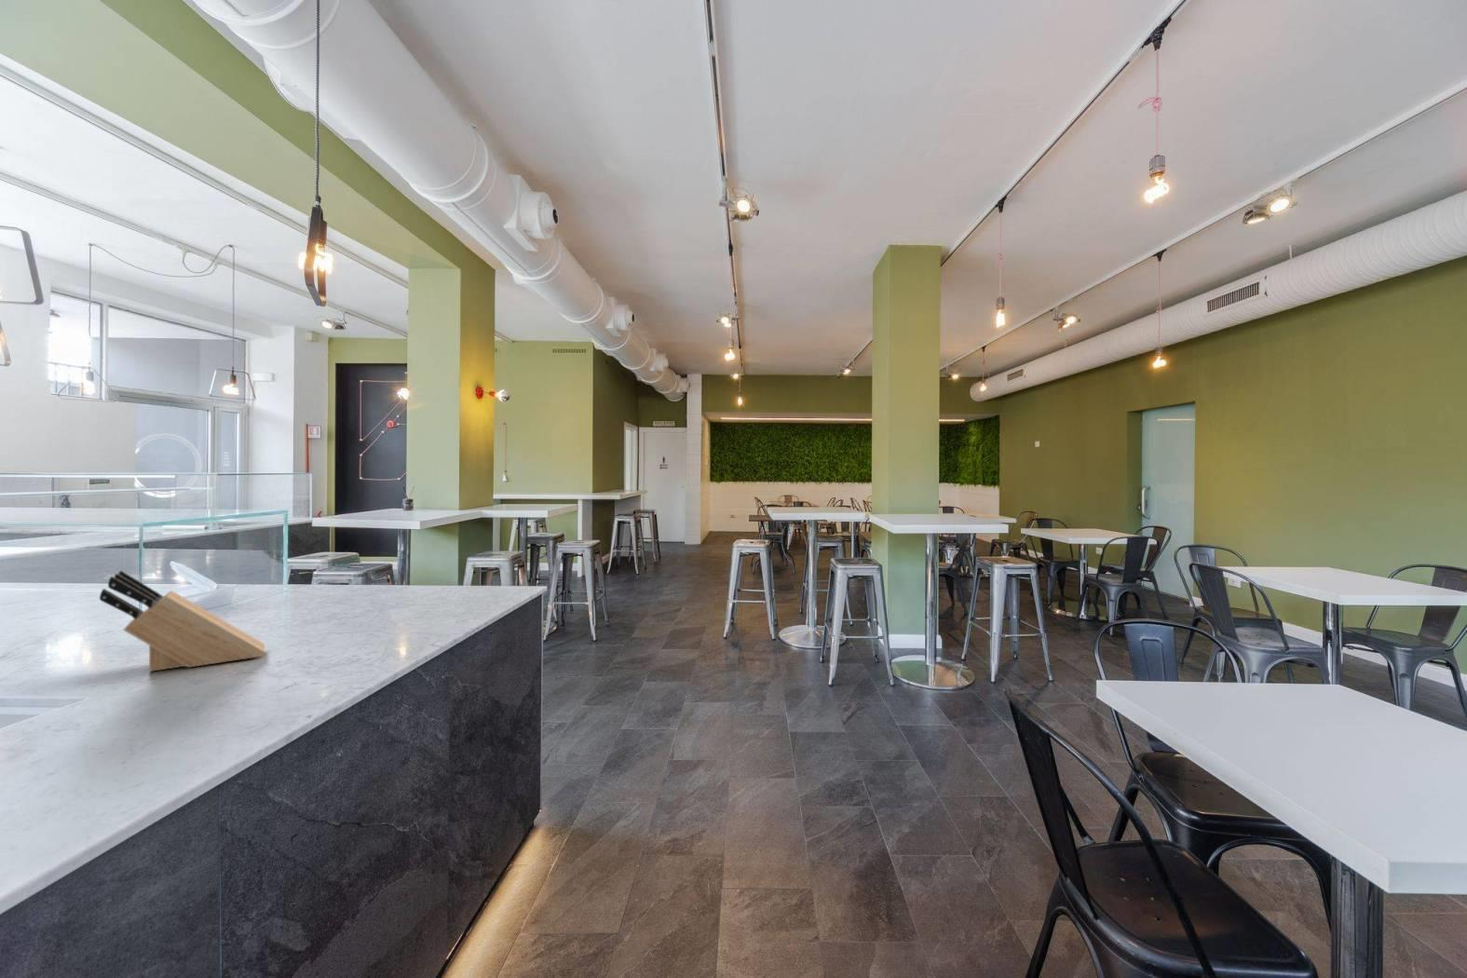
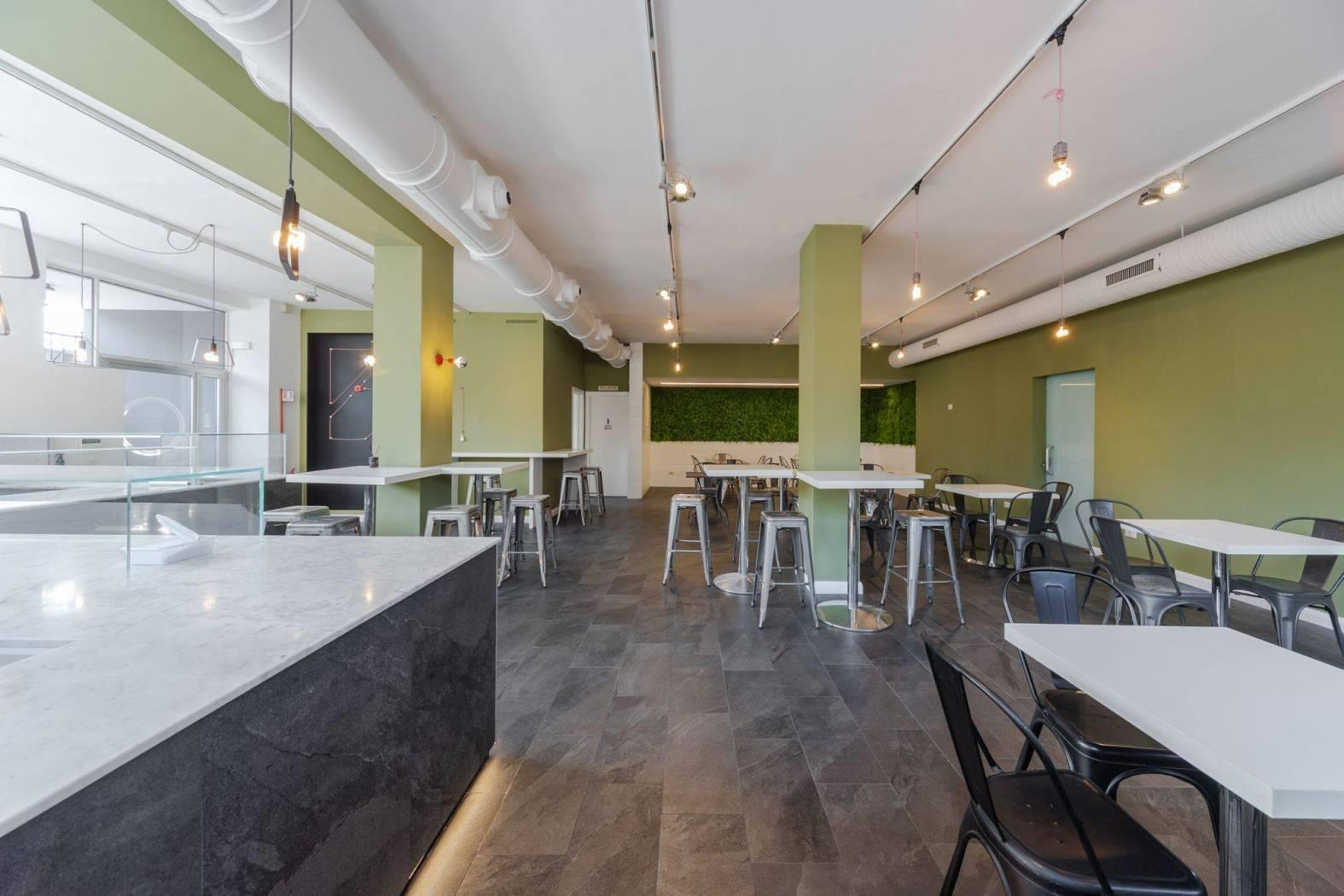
- knife block (188, 615)
